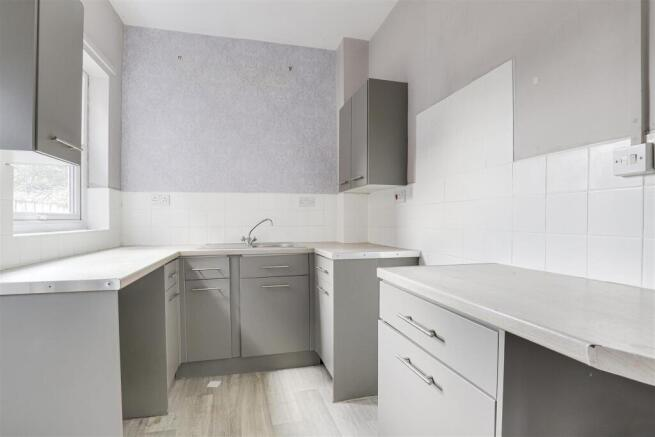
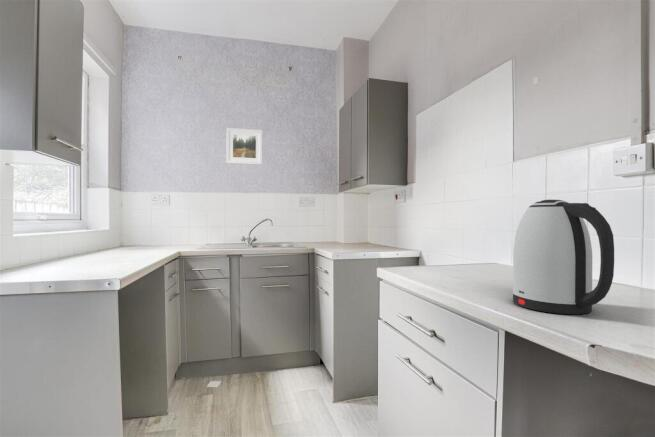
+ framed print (244, 146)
+ kettle (561, 253)
